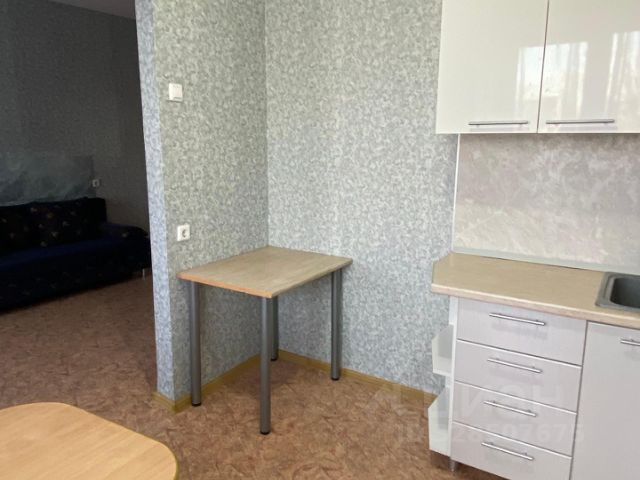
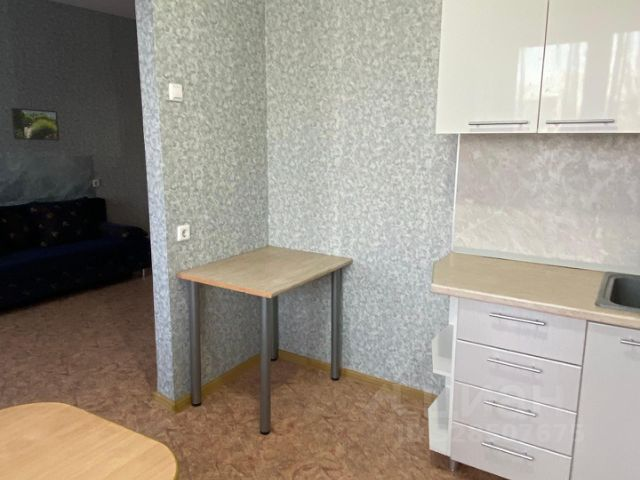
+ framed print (36, 124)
